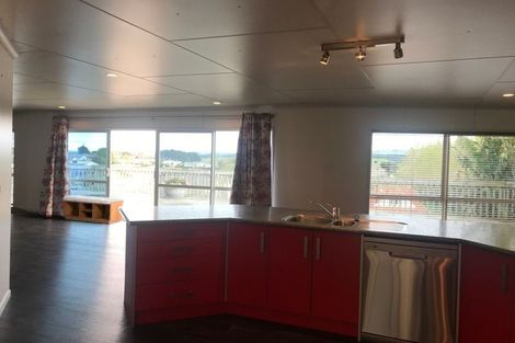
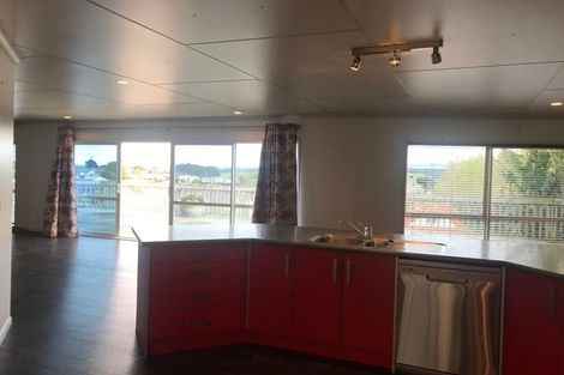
- bench (92, 208)
